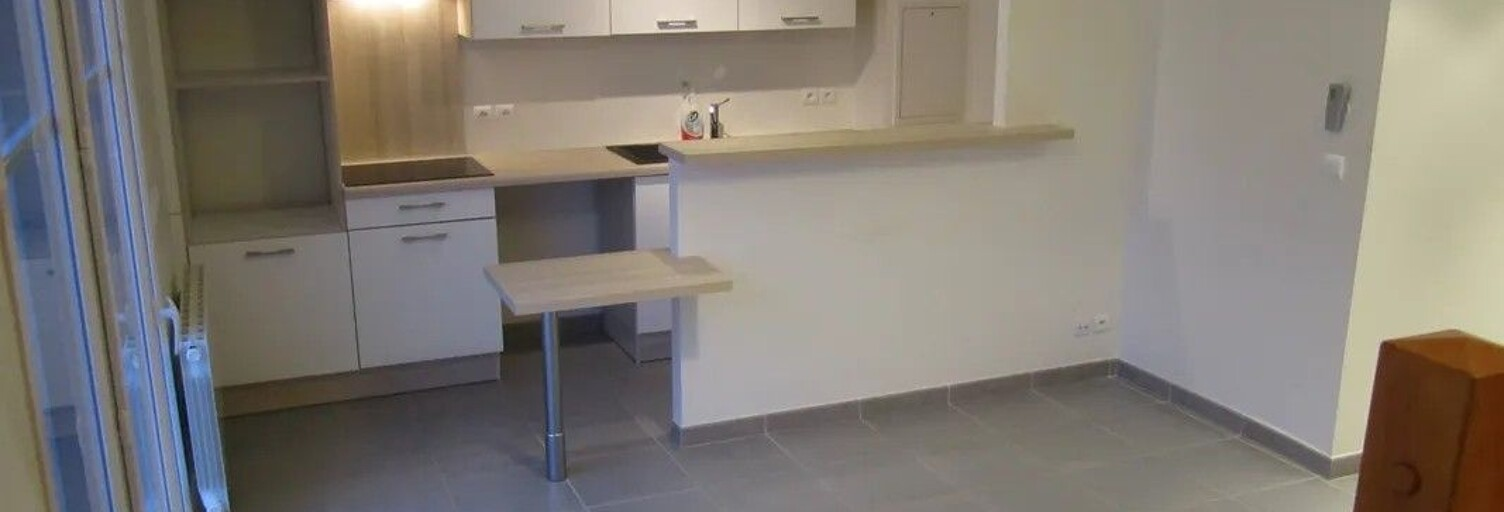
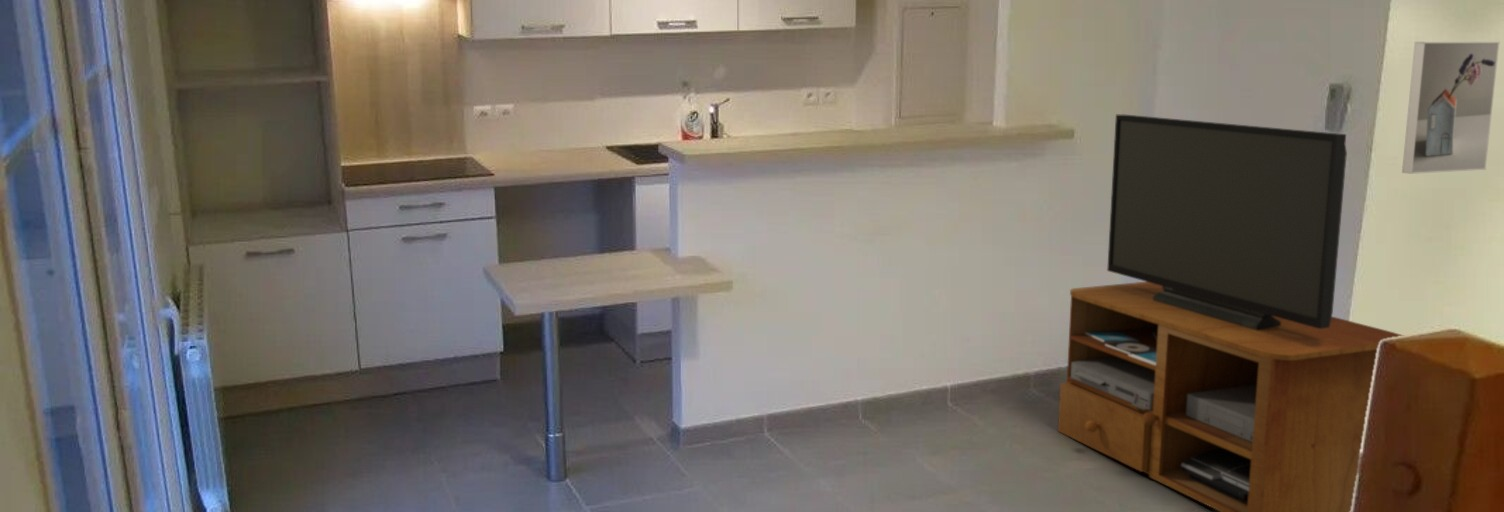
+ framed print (1450, 107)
+ tv stand (1217, 299)
